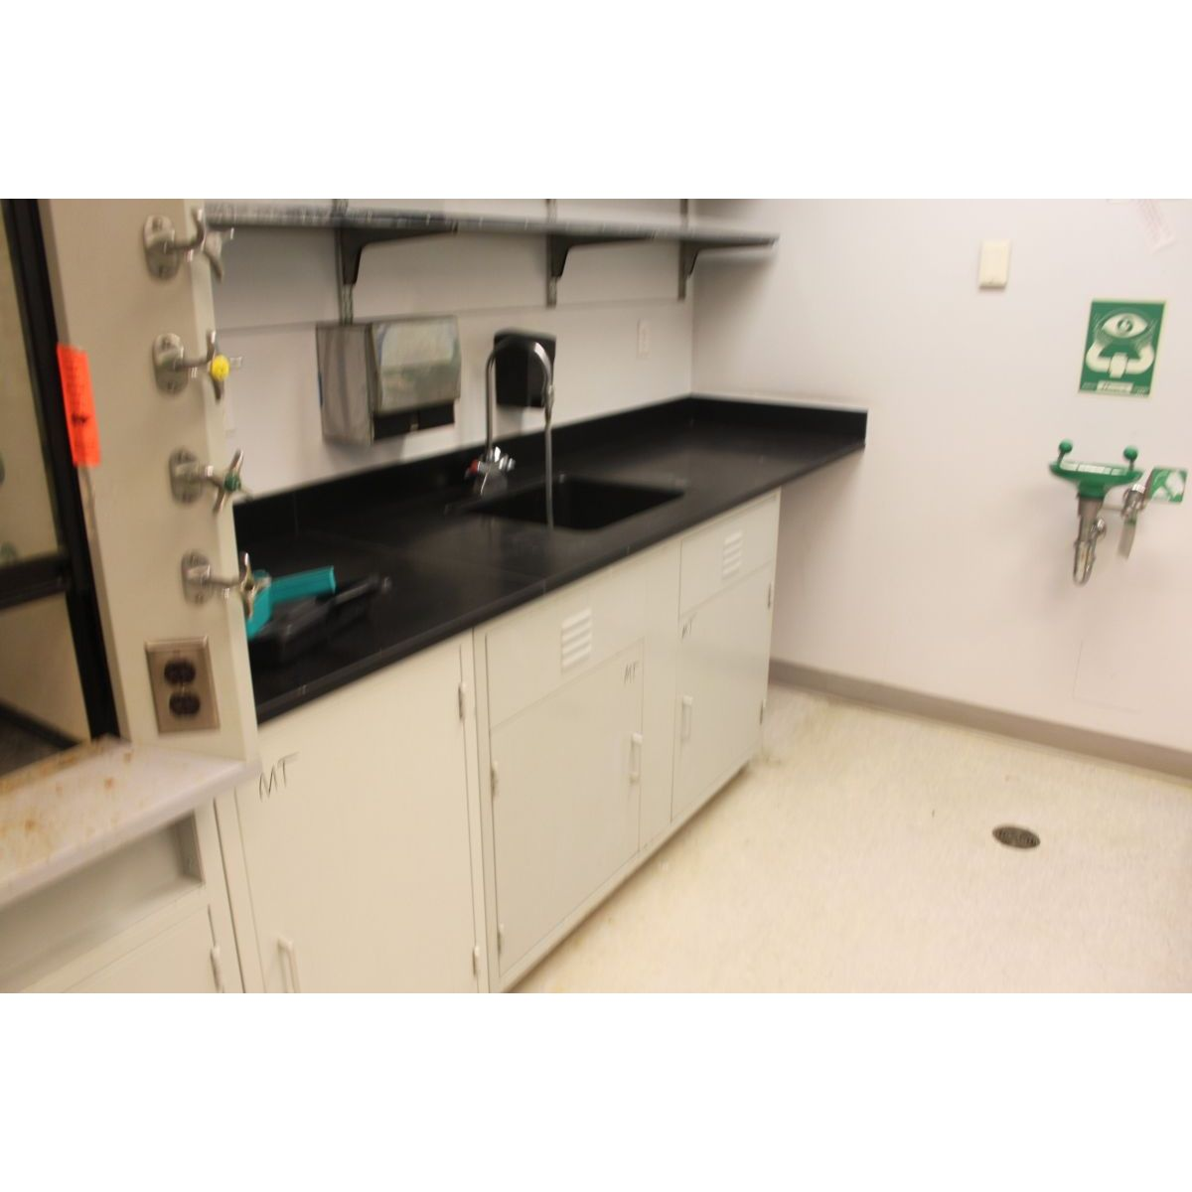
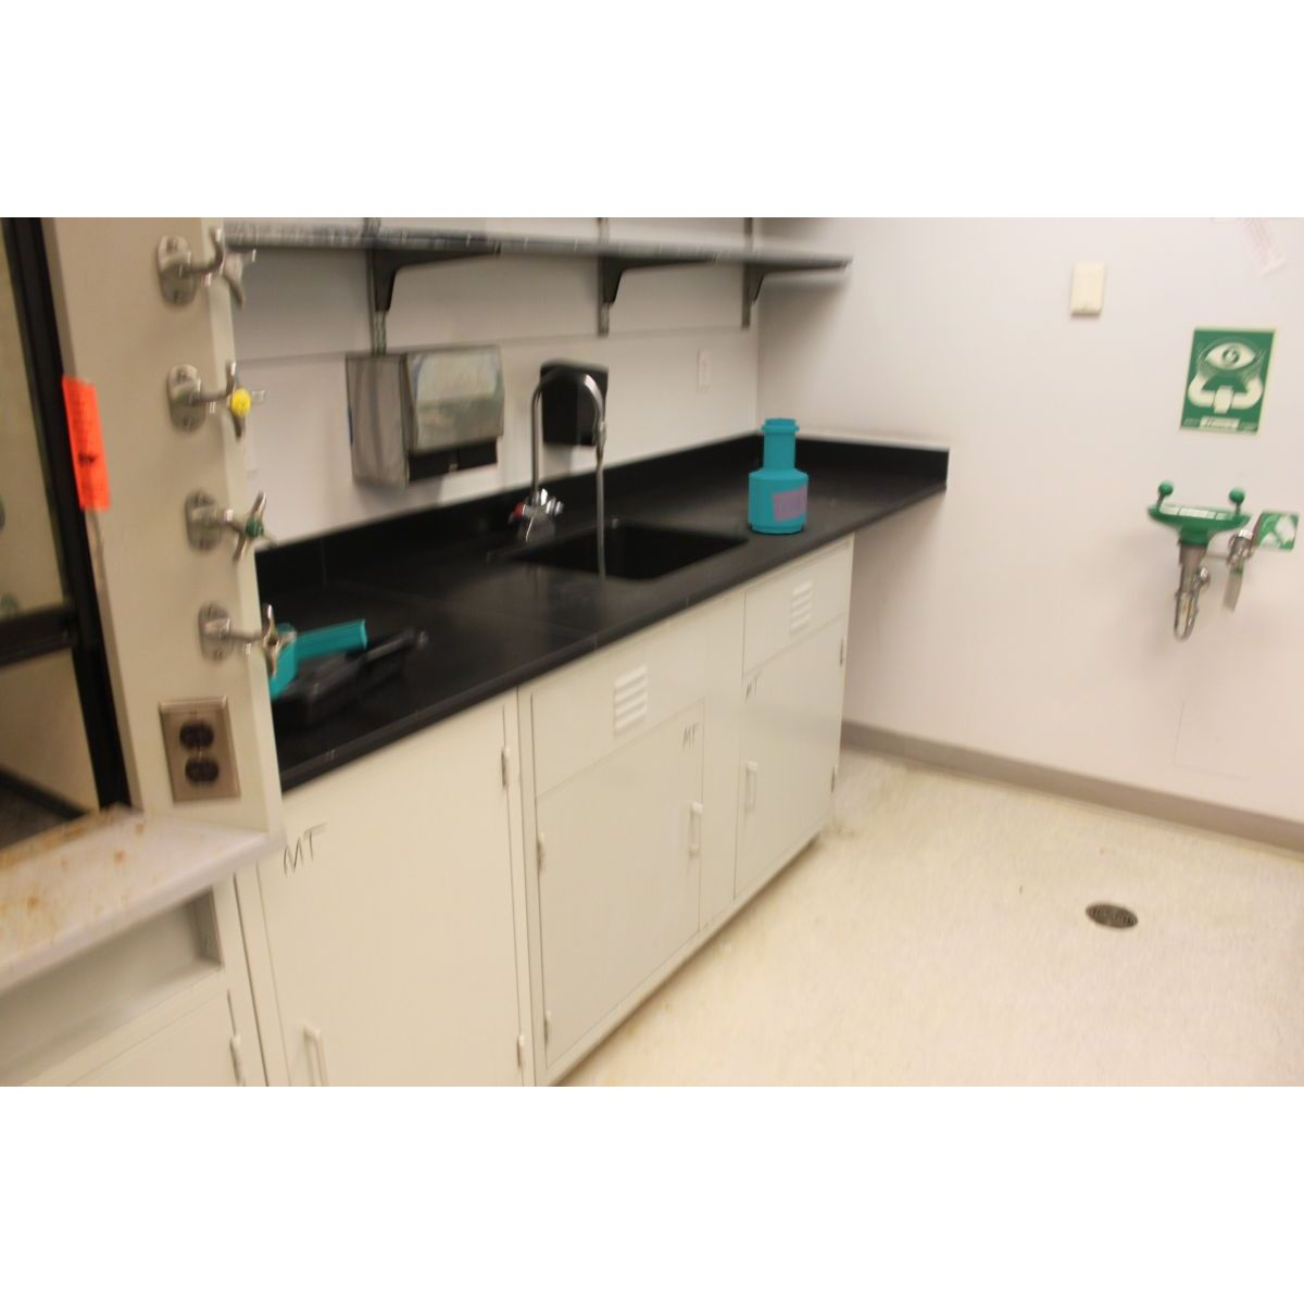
+ bottle (779, 474)
